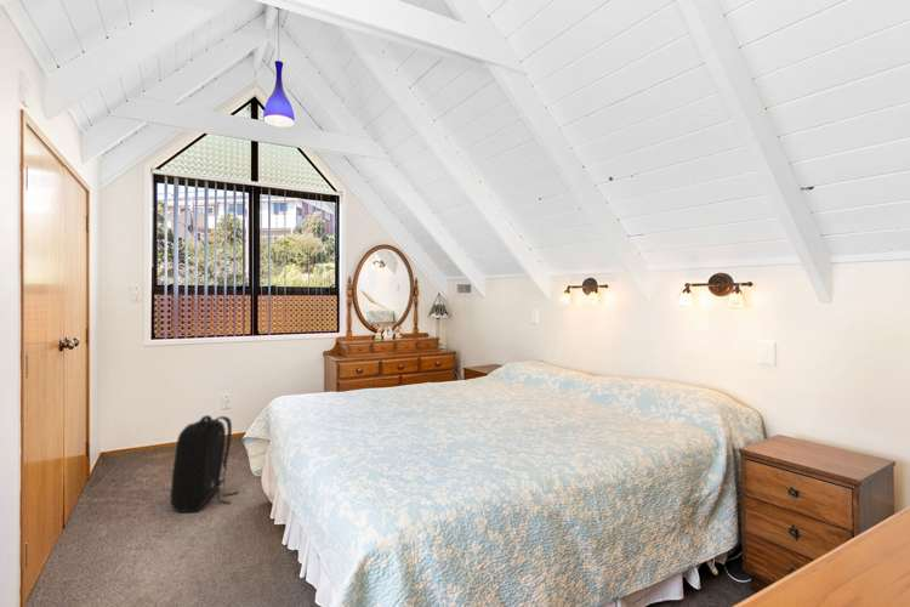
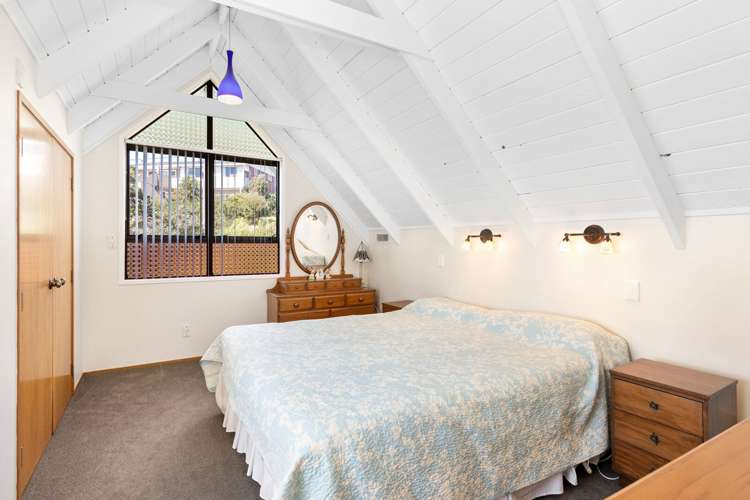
- backpack (206, 456)
